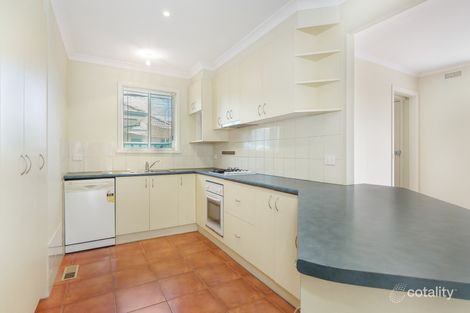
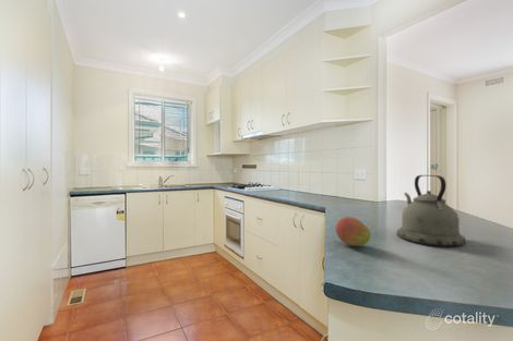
+ fruit (351, 231)
+ kettle (425, 206)
